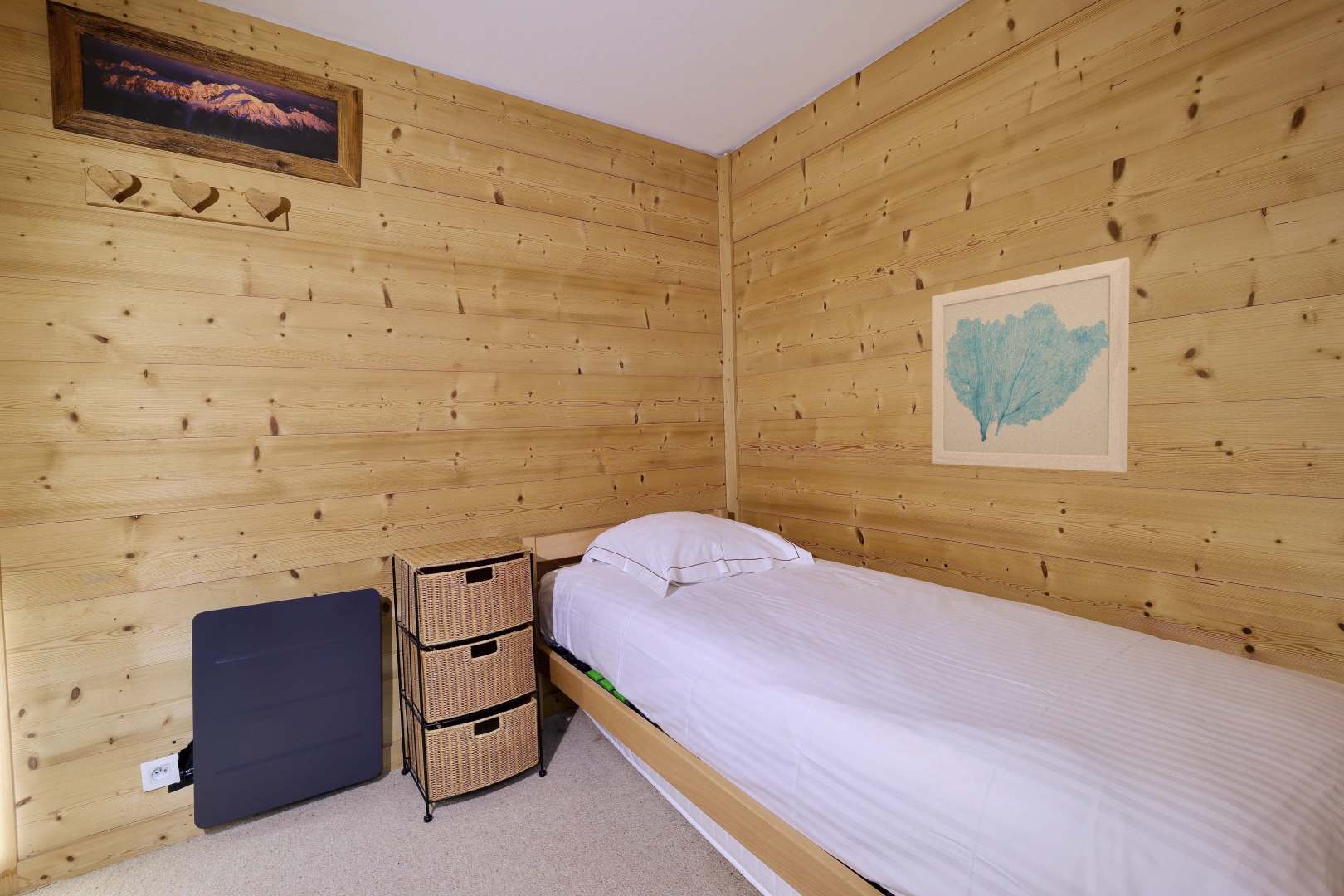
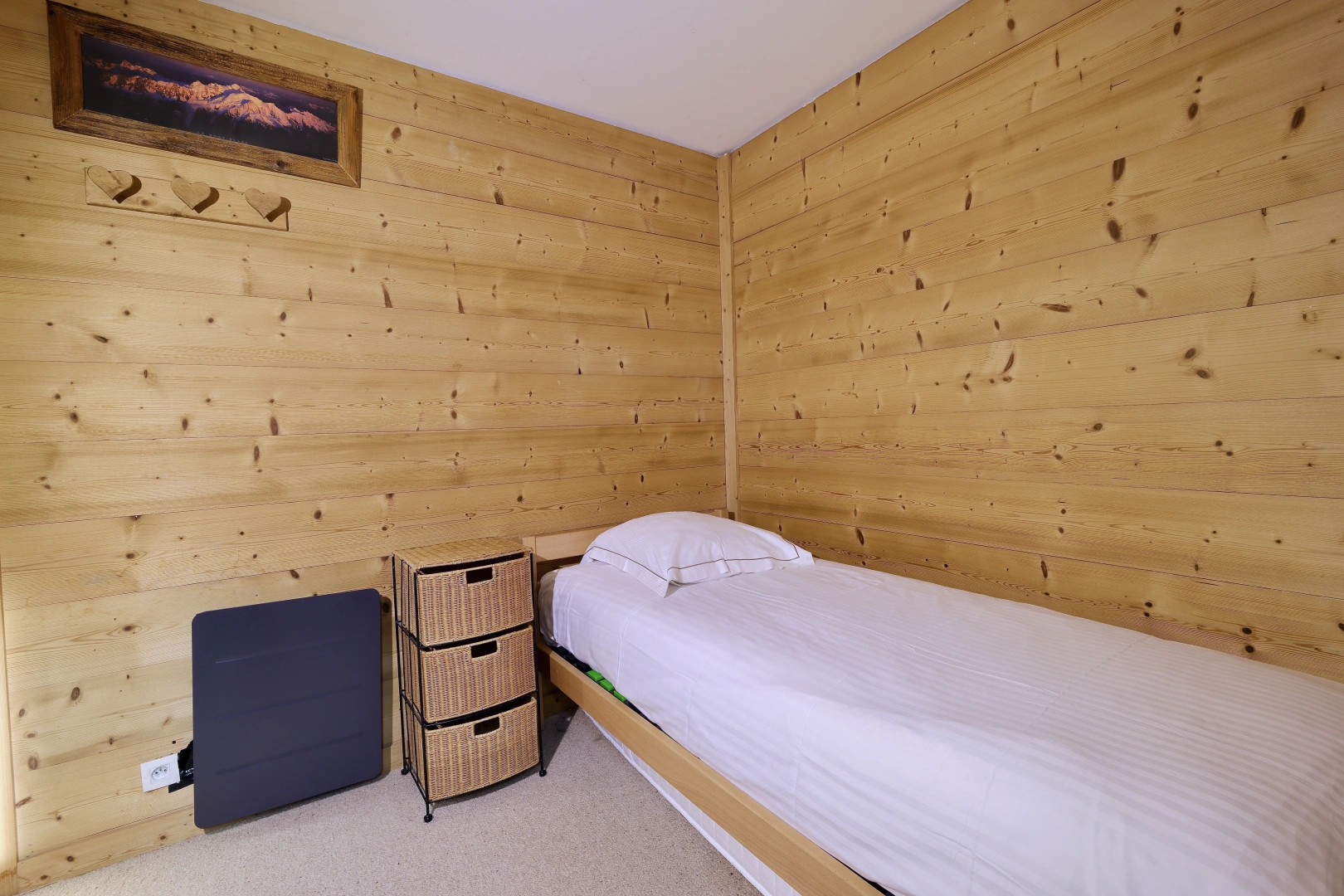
- wall art (1018, 373)
